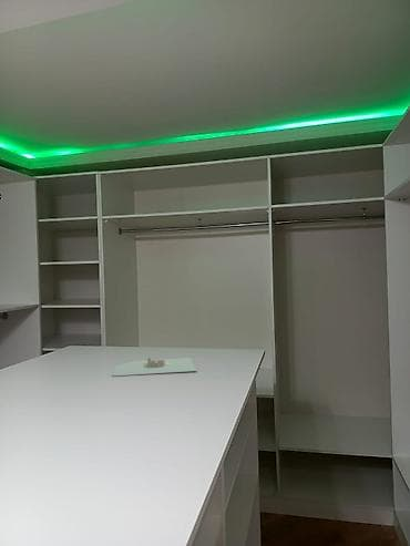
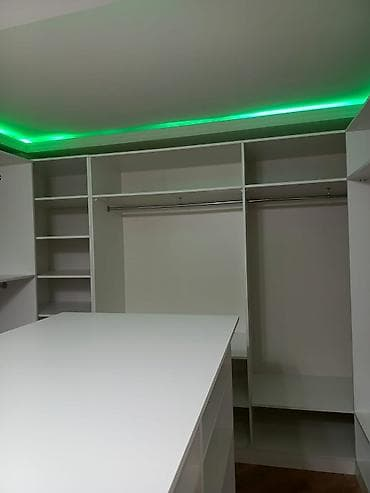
- architectural model (154, 362)
